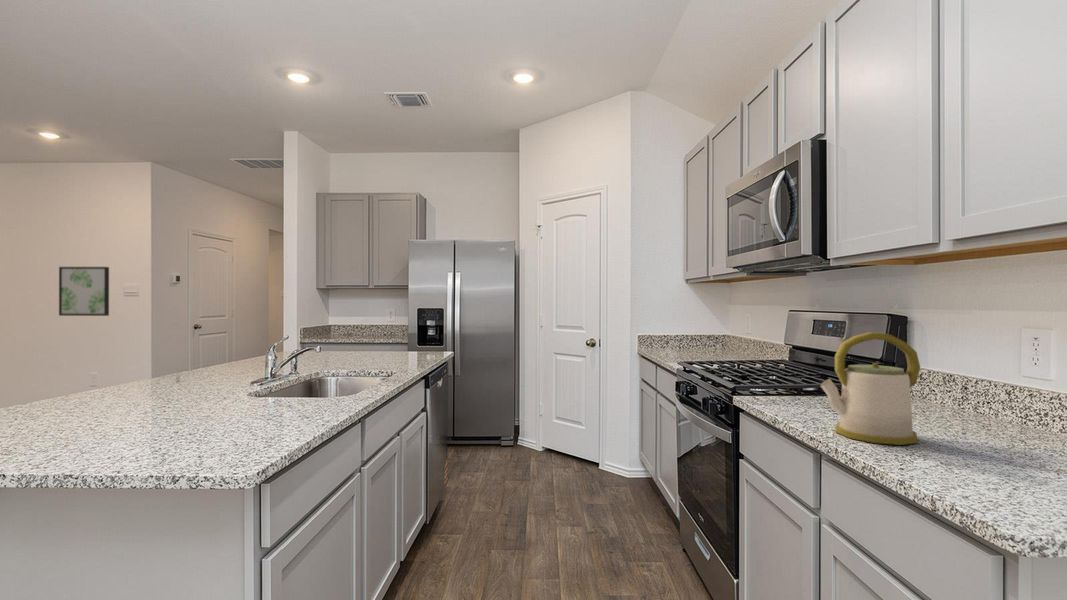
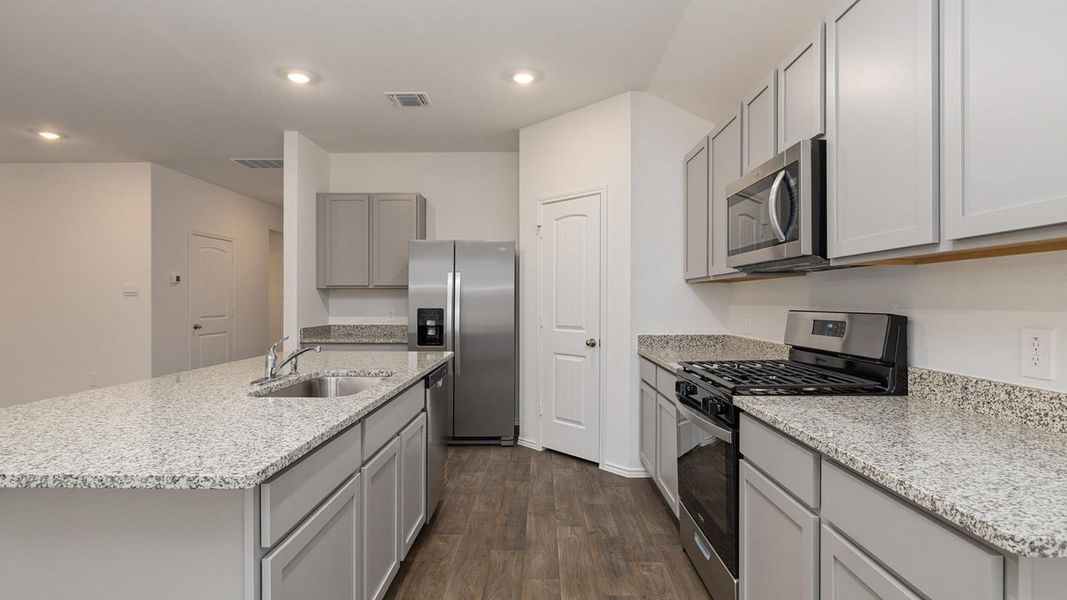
- wall art (84, 291)
- kettle (867, 383)
